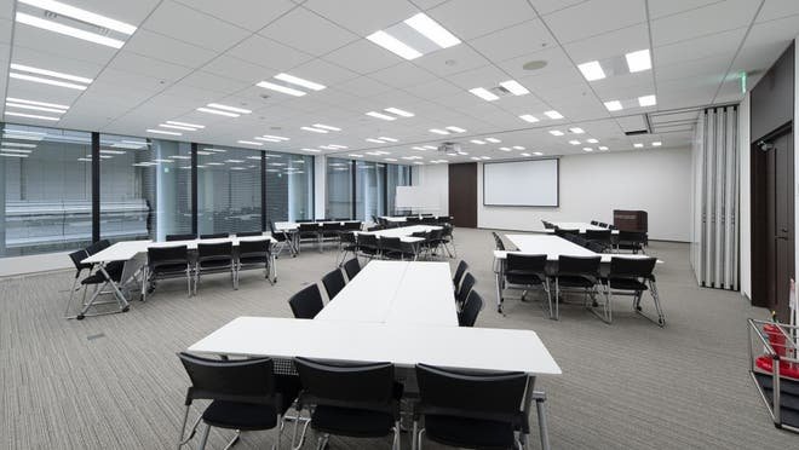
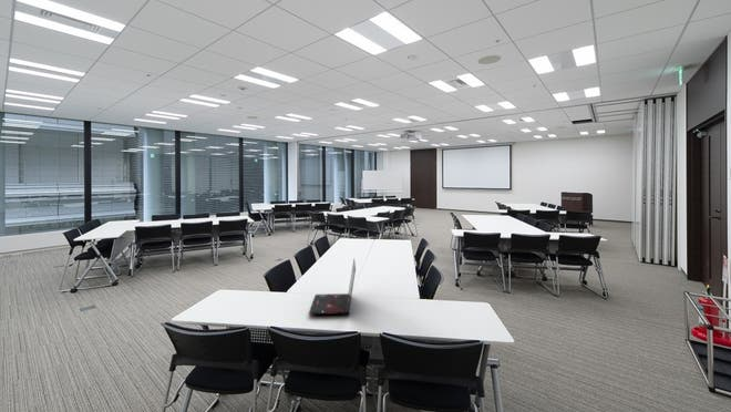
+ laptop (338, 293)
